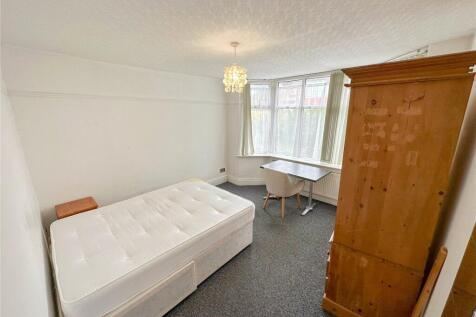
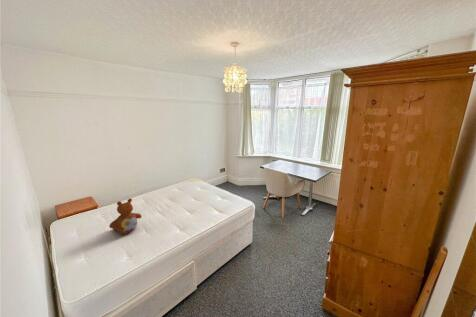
+ teddy bear (124, 214)
